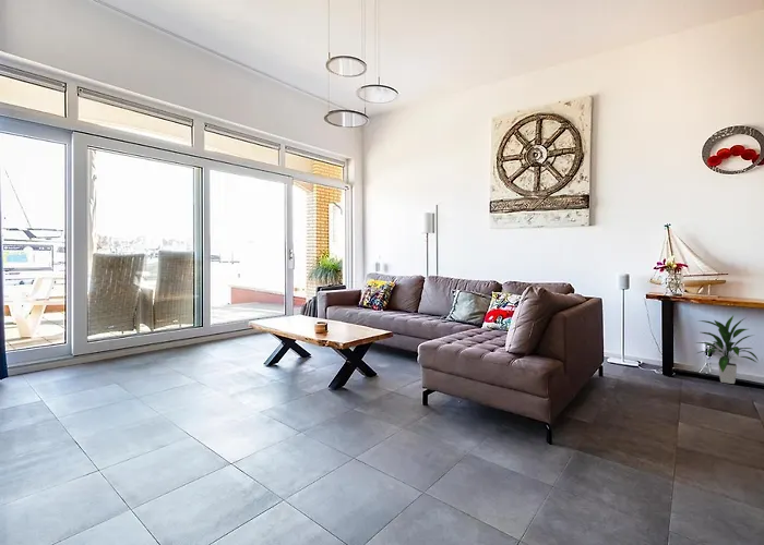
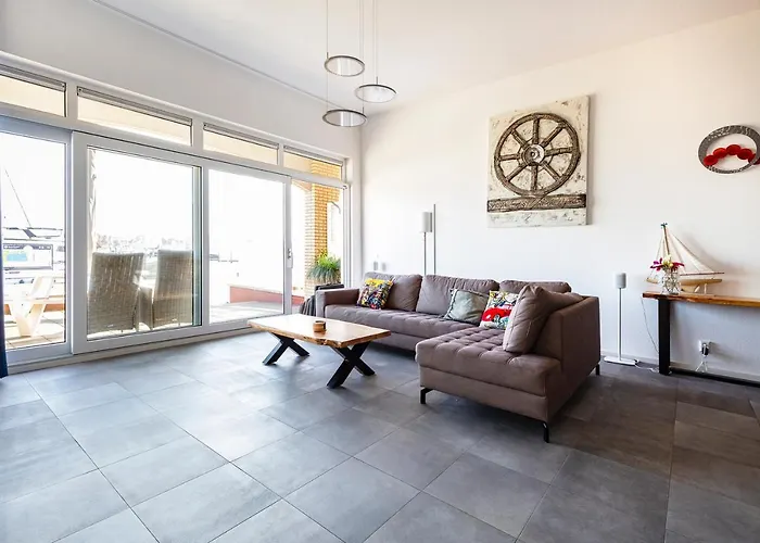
- indoor plant (726, 348)
